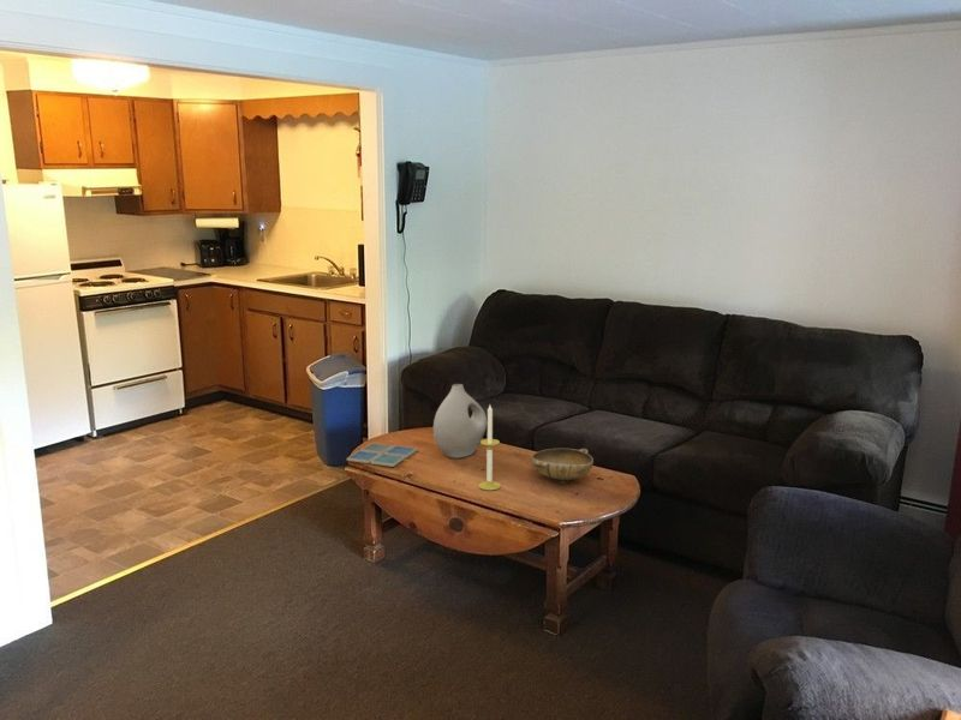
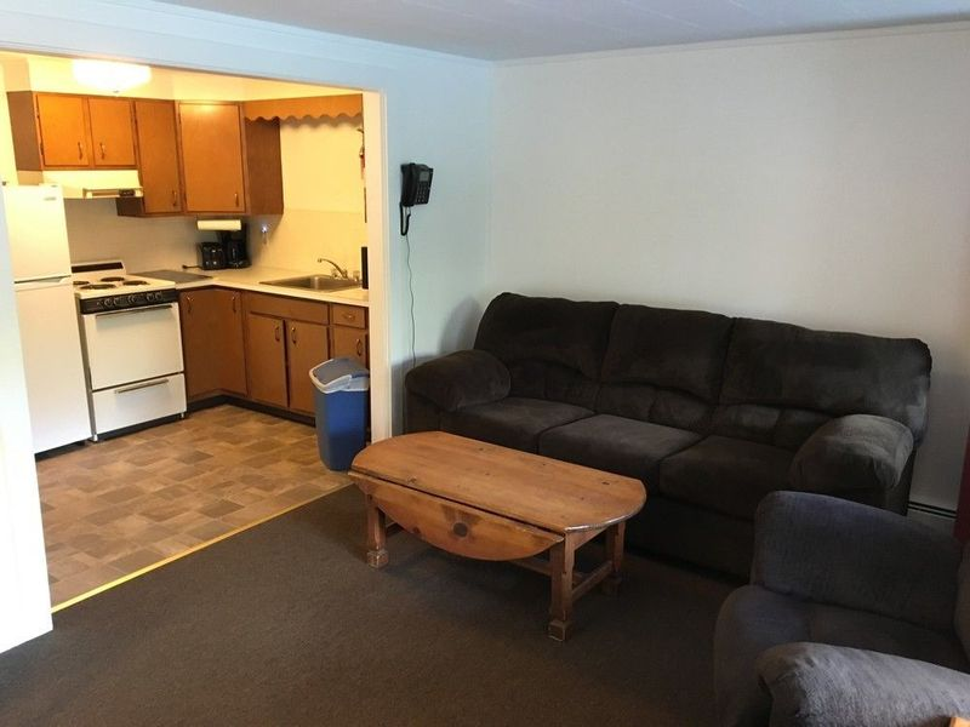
- candle (489, 445)
- drink coaster (382, 454)
- vase (460, 419)
- bowl (561, 467)
